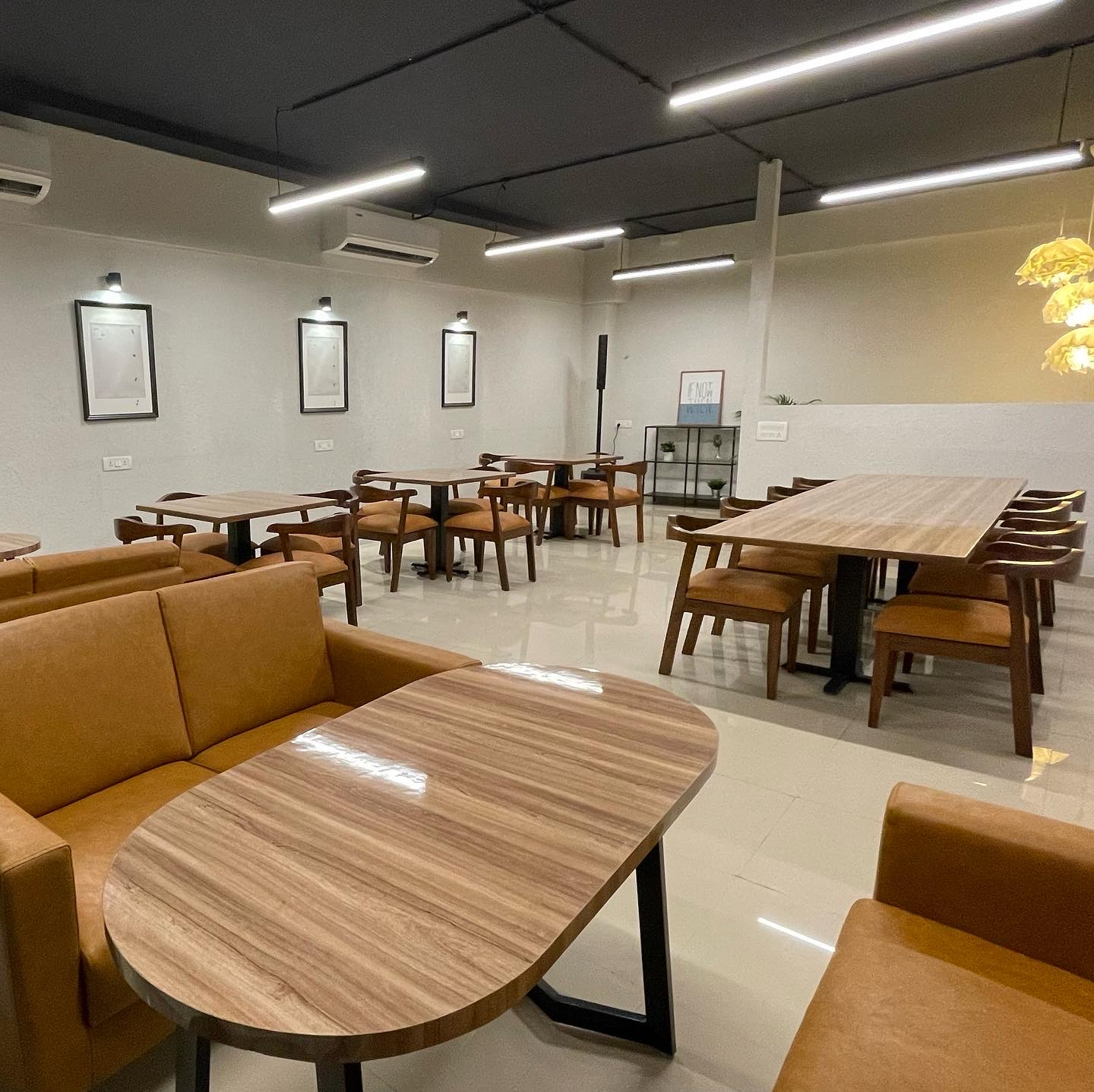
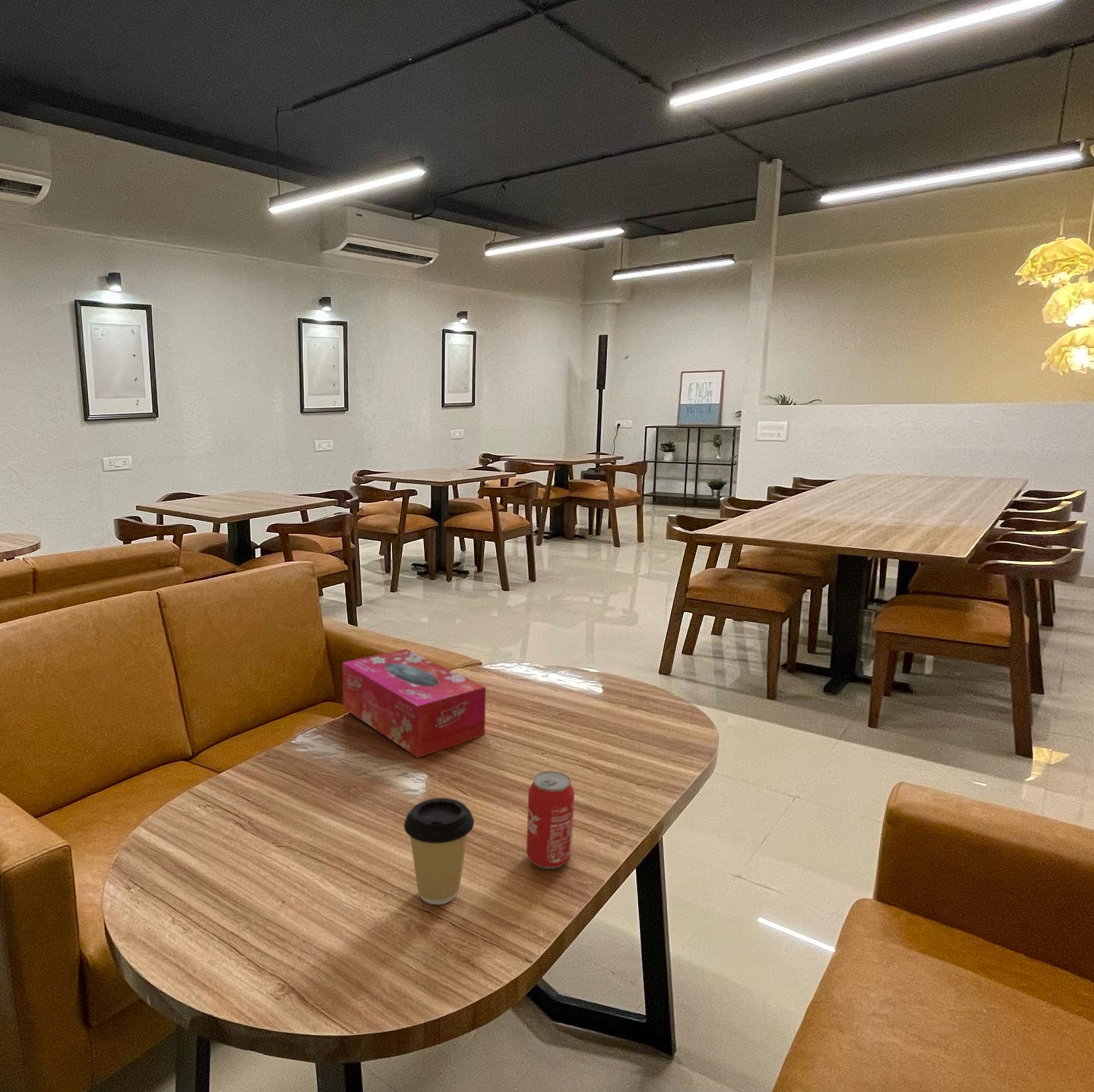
+ coffee cup (438, 851)
+ beverage can (550, 819)
+ tissue box (411, 697)
